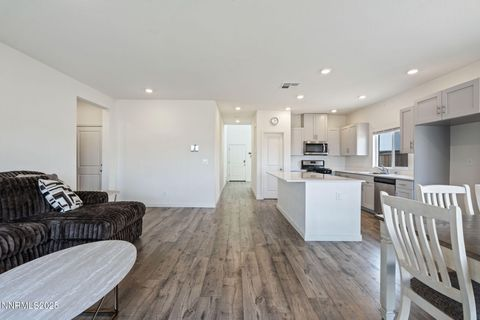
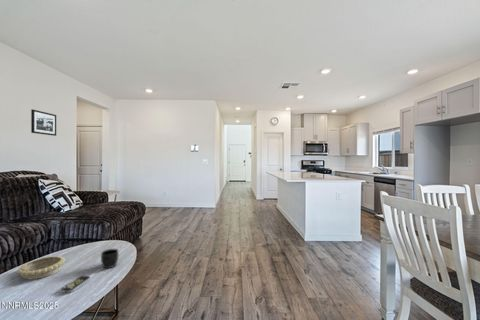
+ decorative bowl (42, 267)
+ picture frame (44, 123)
+ remote control (76, 283)
+ mug (110, 257)
